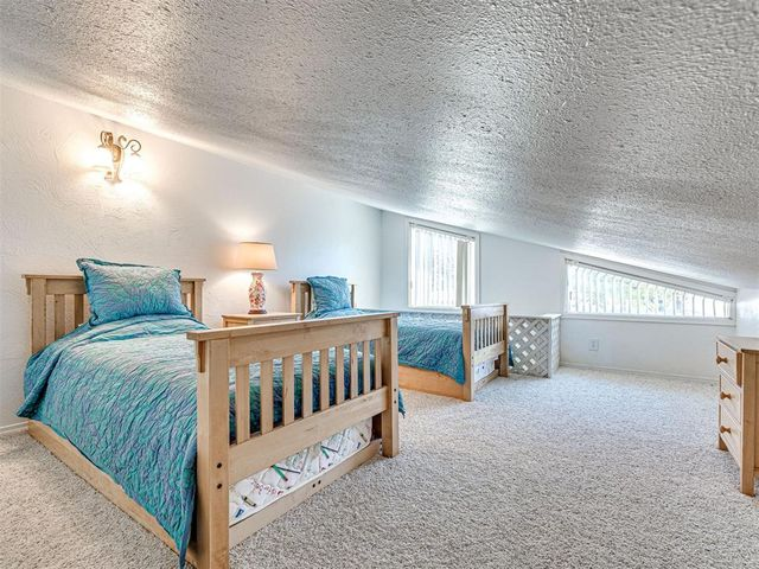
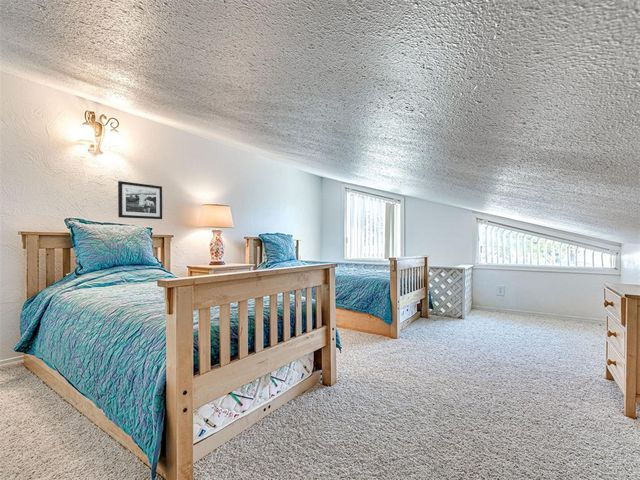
+ picture frame (141, 201)
